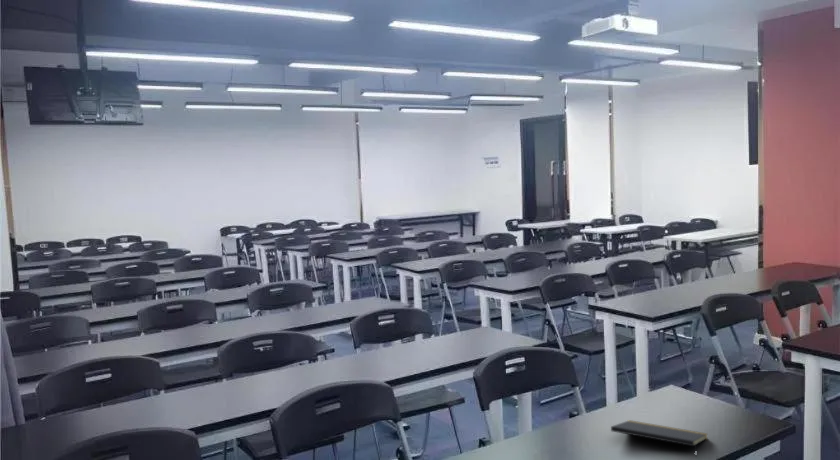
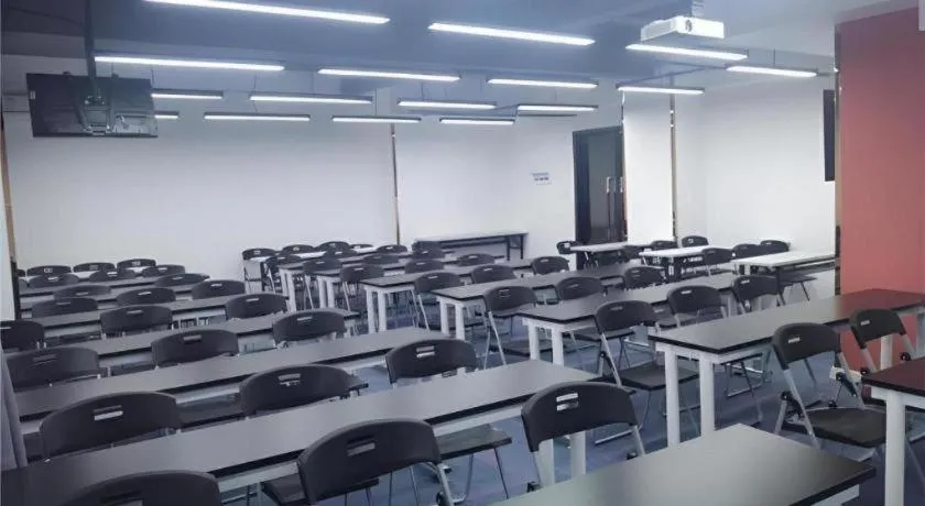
- notepad (659, 432)
